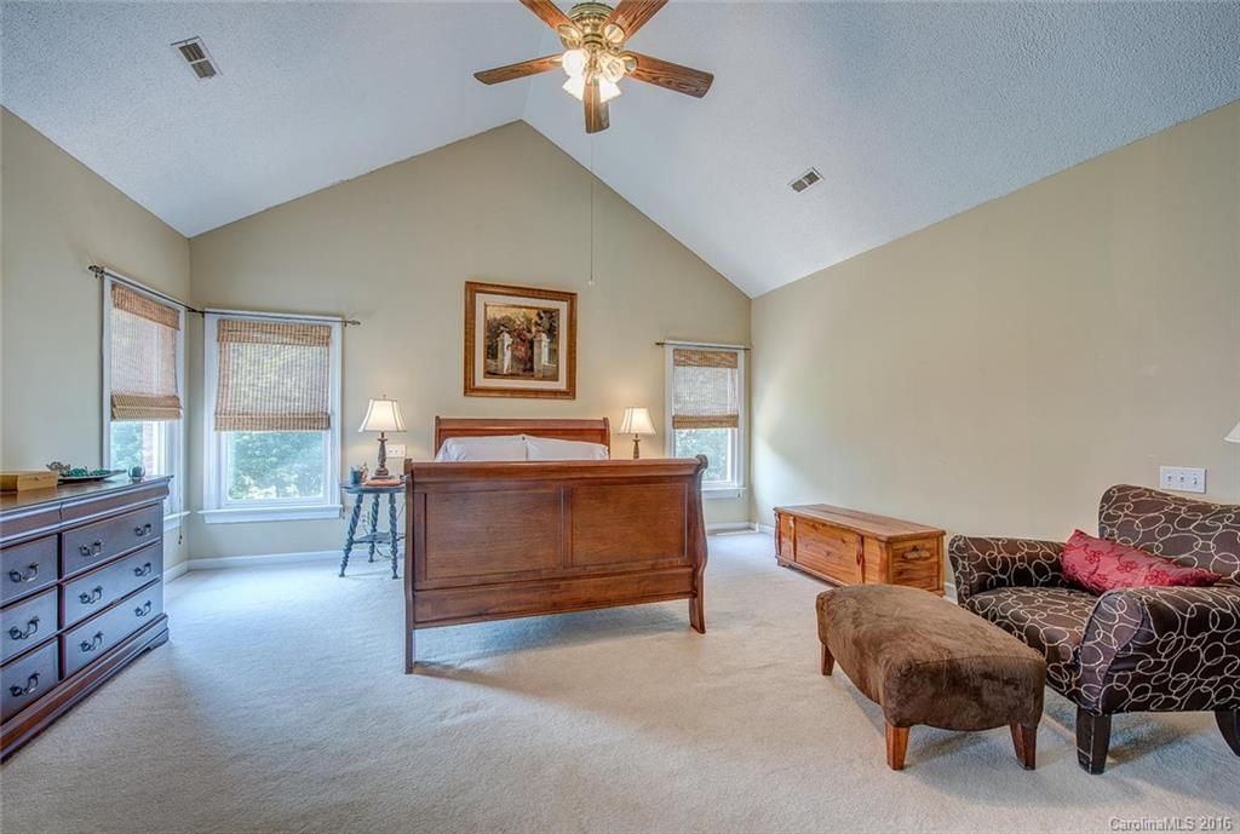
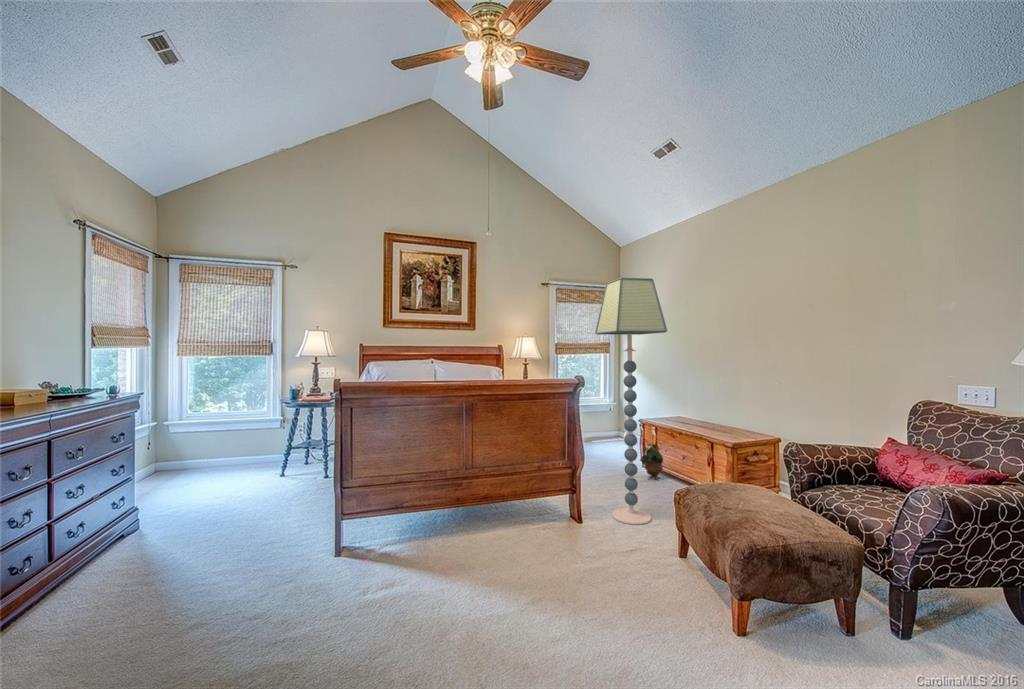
+ floor lamp (630, 397)
+ potted plant (652, 460)
